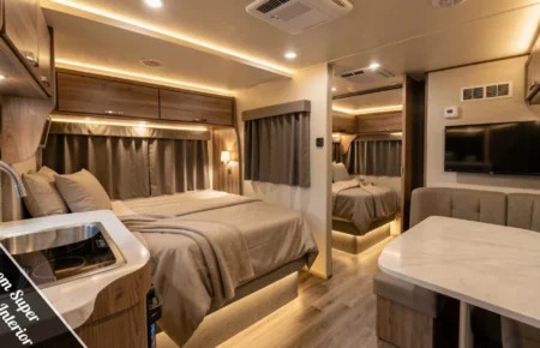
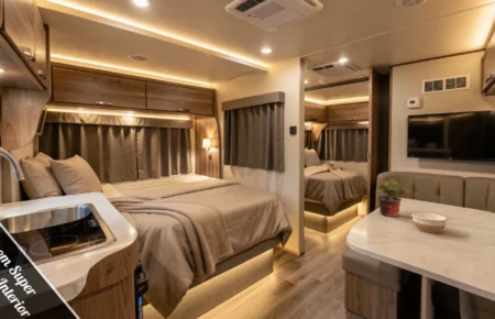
+ bowl (428, 222)
+ potted plant (392, 196)
